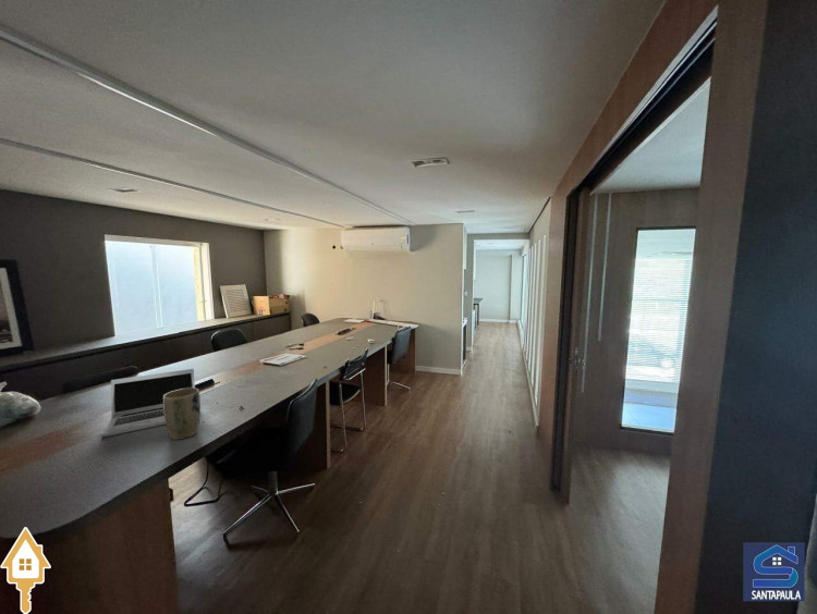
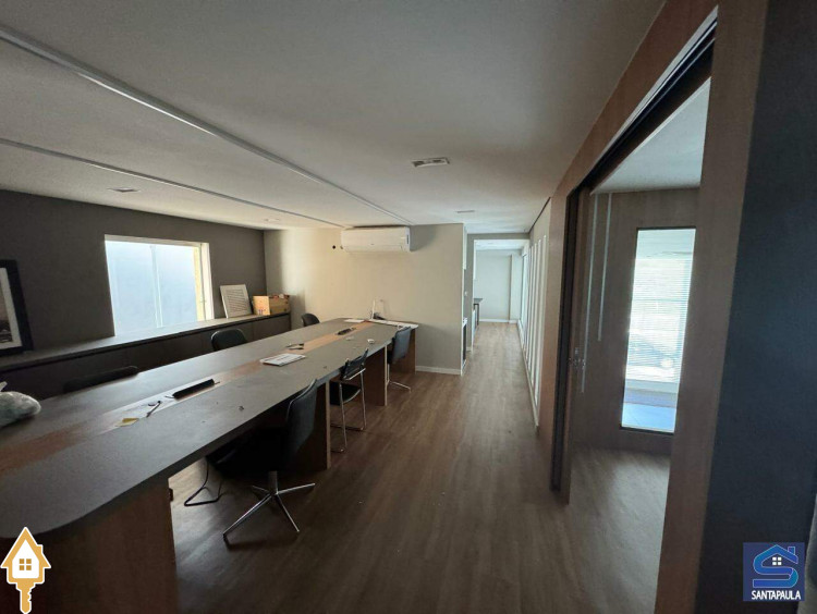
- laptop (154, 398)
- plant pot (183, 414)
